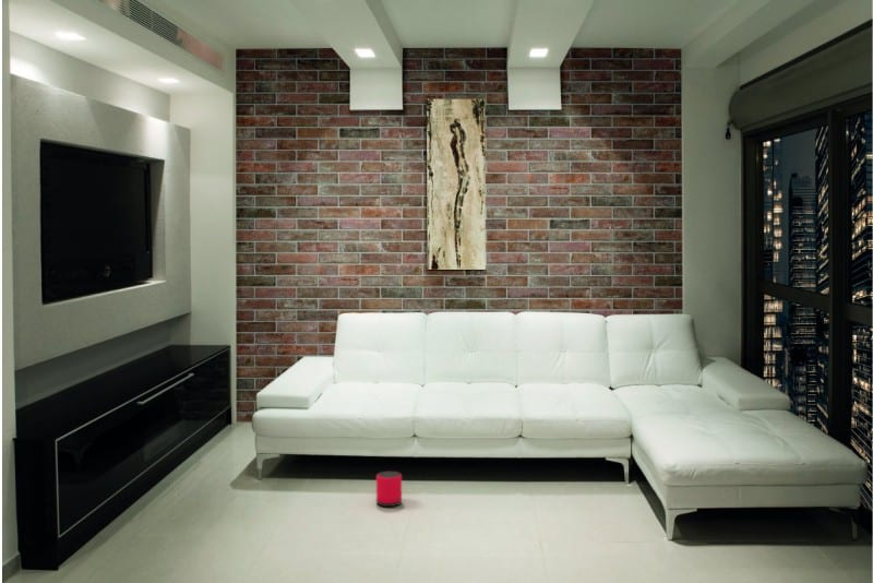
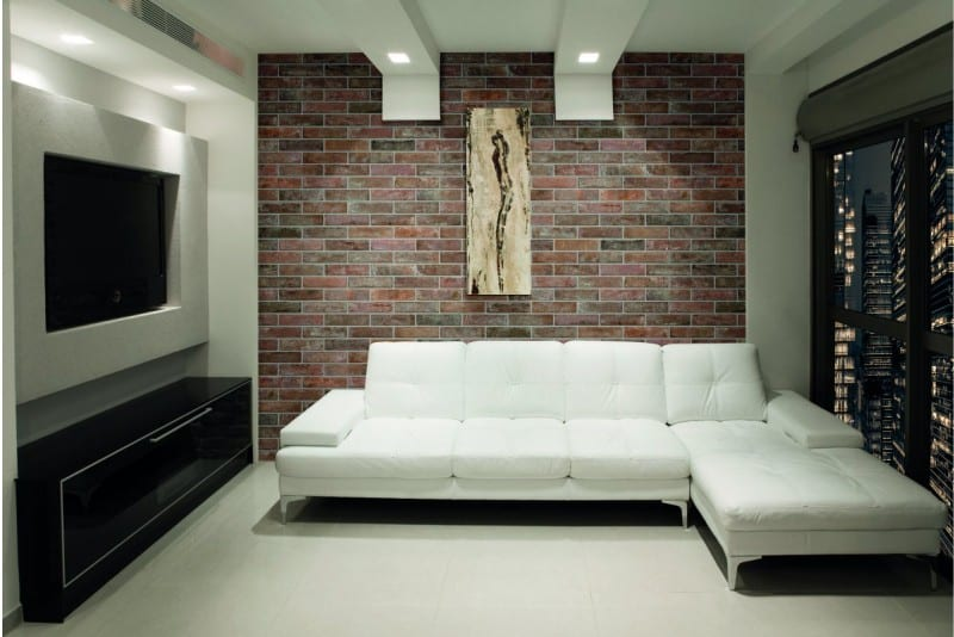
- speaker (388, 488)
